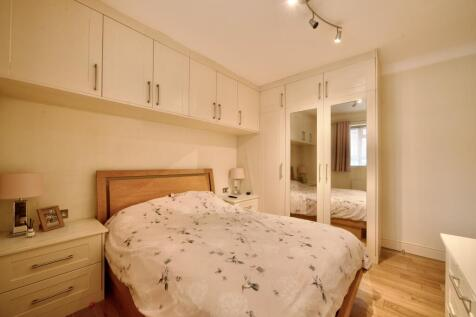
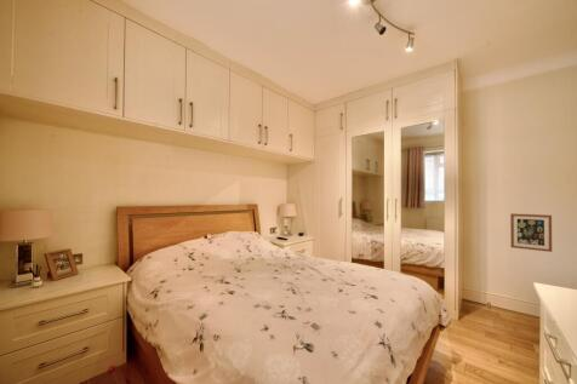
+ wall art (530, 231)
